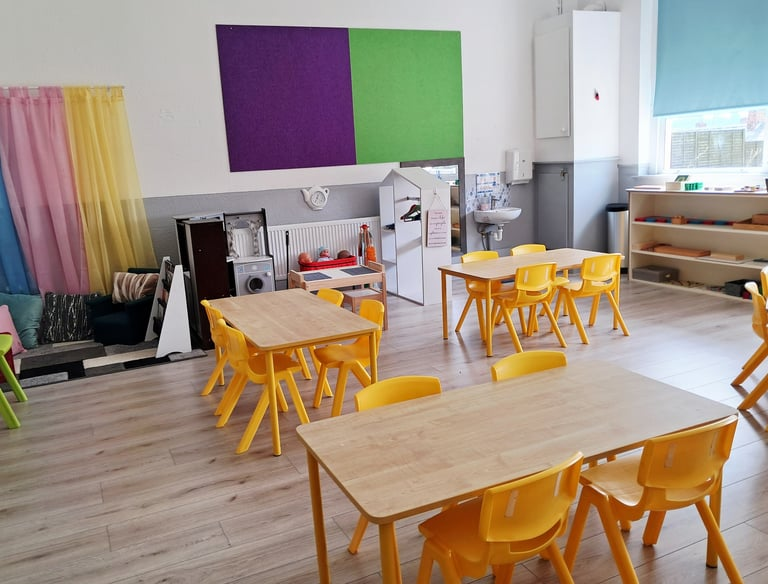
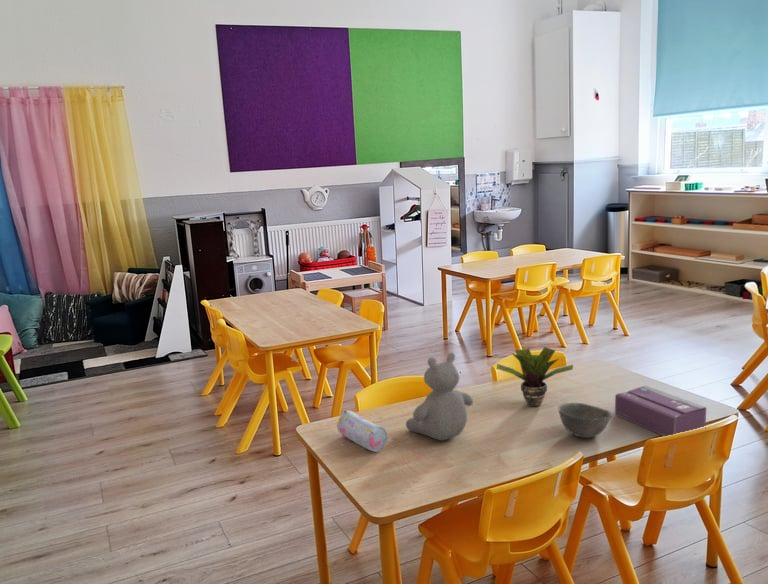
+ pencil case (361, 429)
+ teddy bear (435, 393)
+ tissue box (658, 411)
+ bowl (584, 421)
+ potted plant (535, 377)
